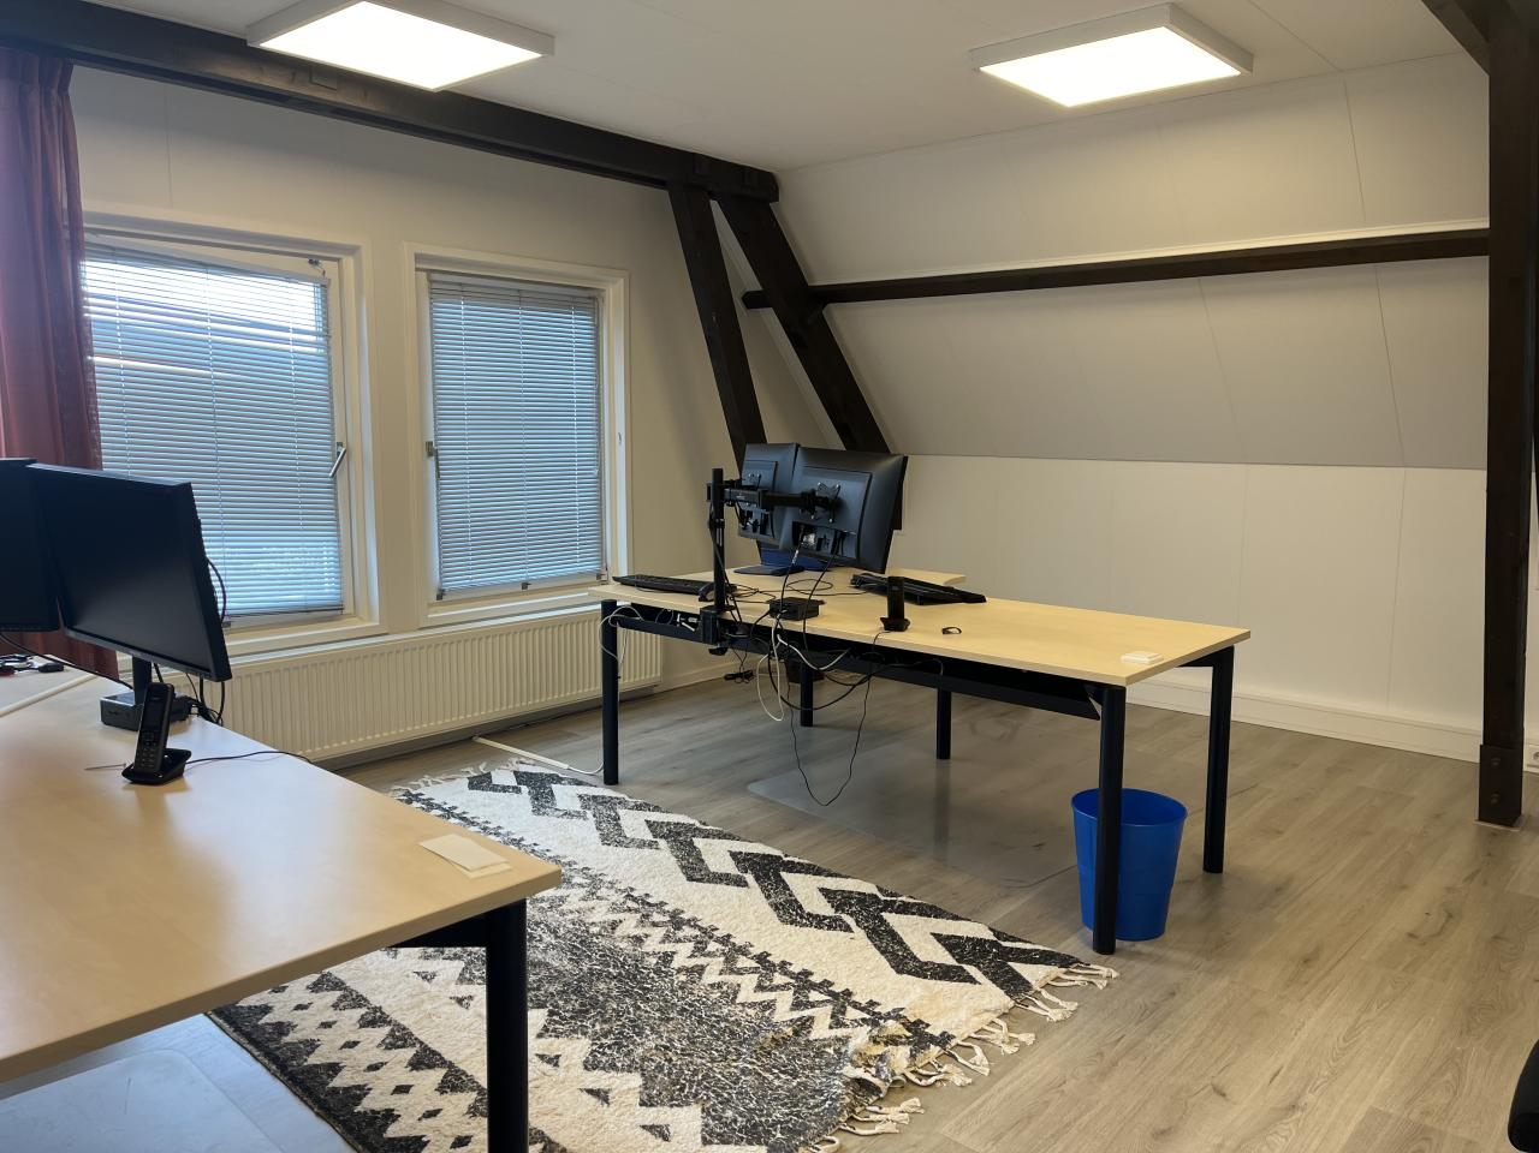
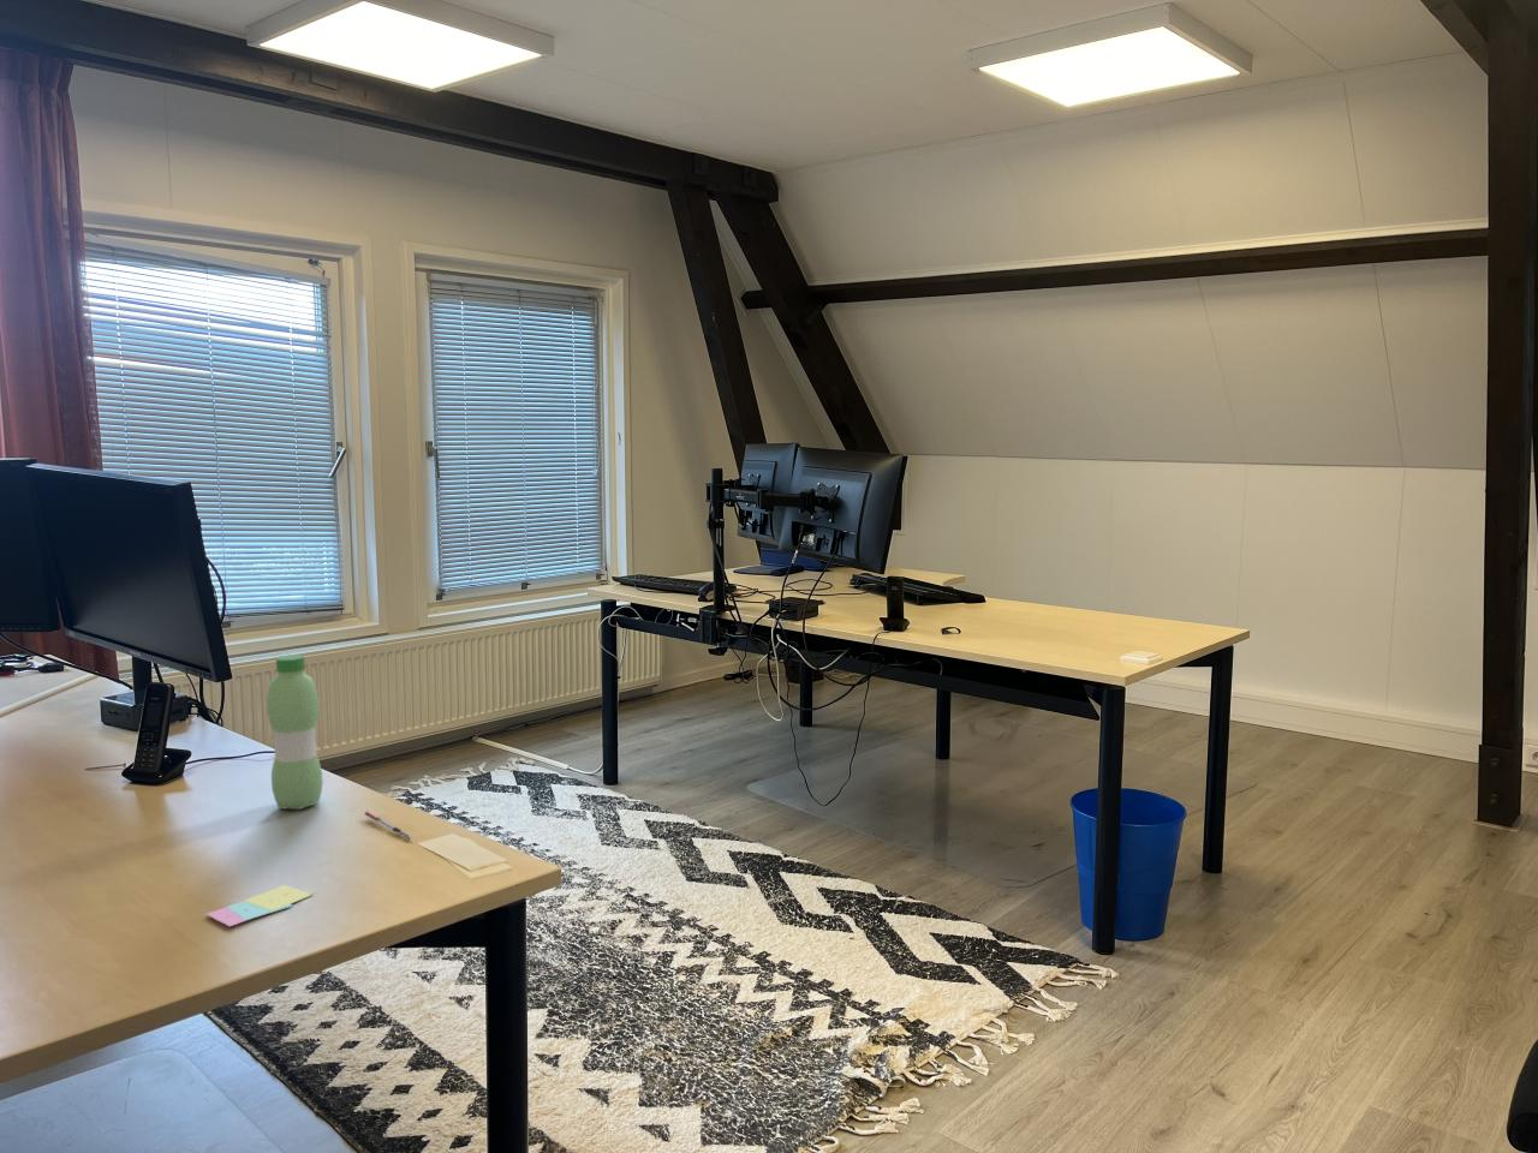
+ sticky notes (260, 905)
+ water bottle (293, 732)
+ pen (386, 824)
